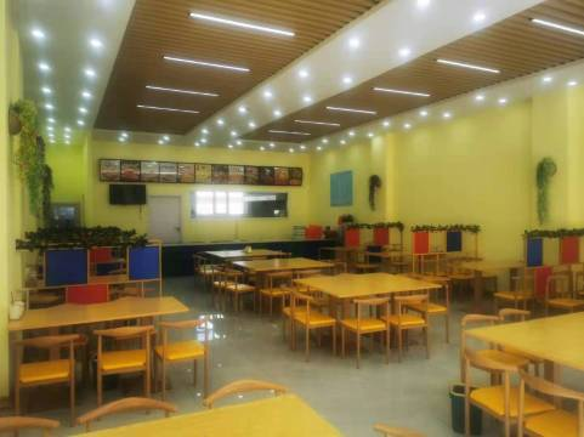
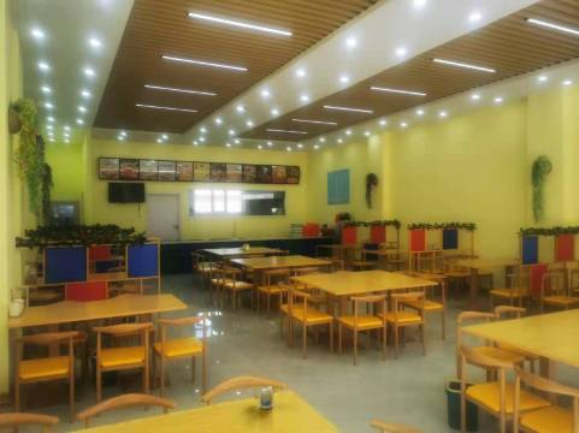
+ cup (260, 397)
